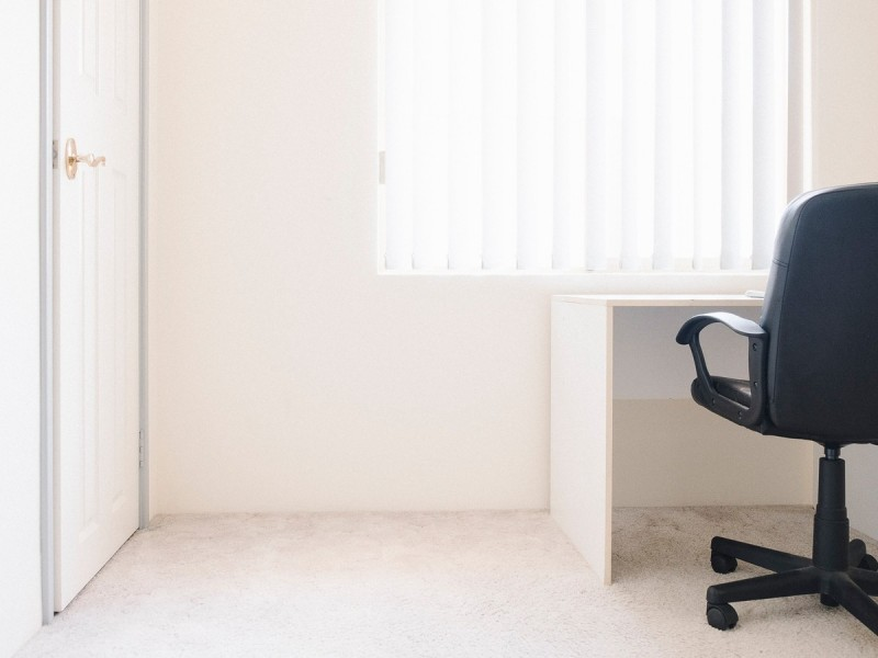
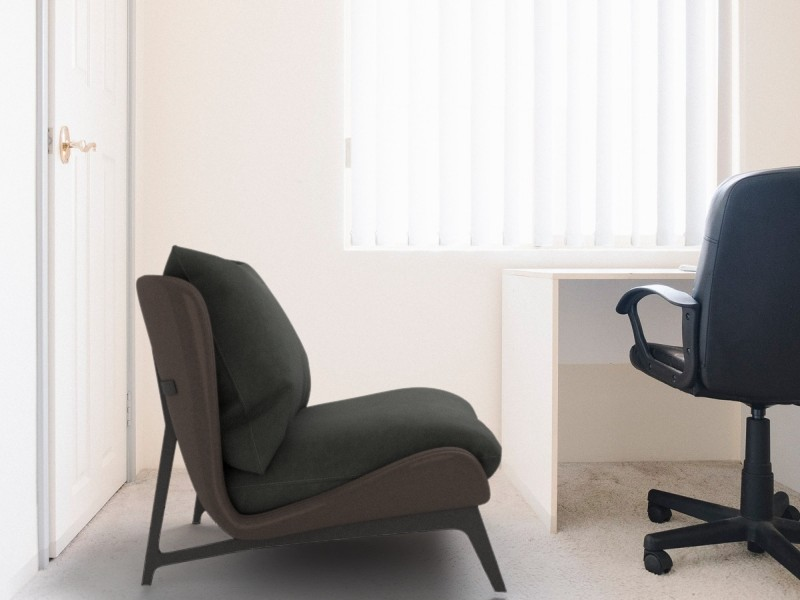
+ armless chair (325, 403)
